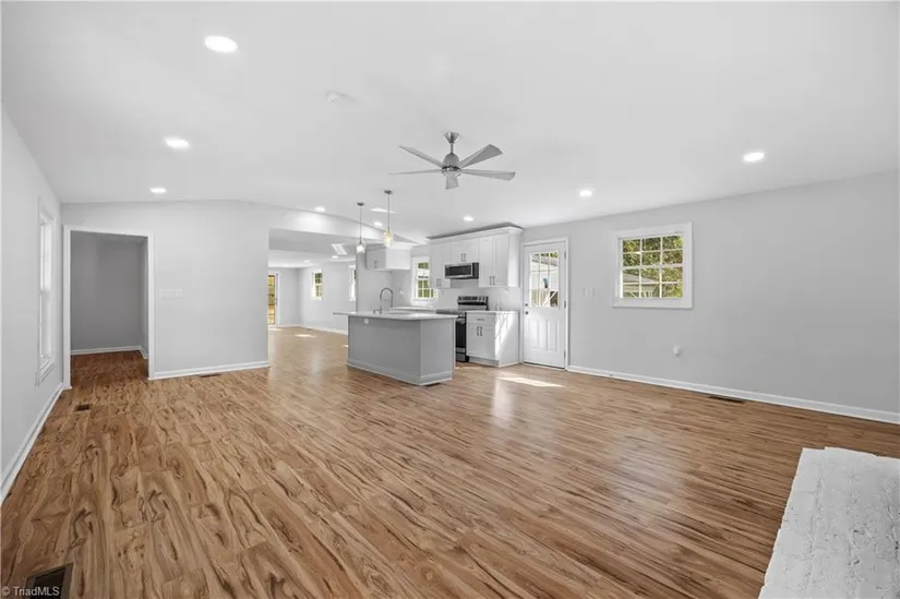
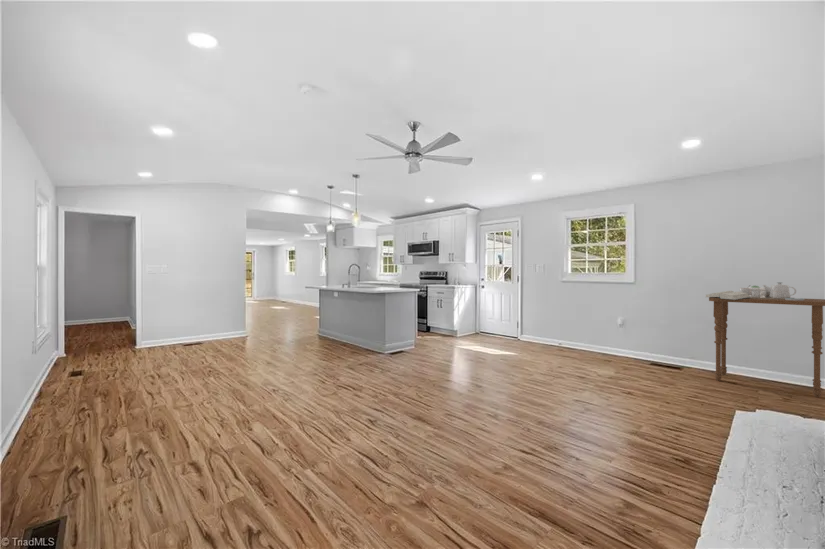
+ side table (763, 303)
